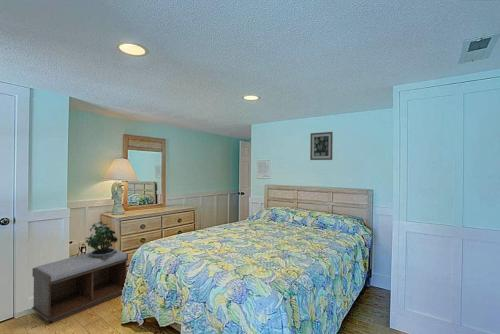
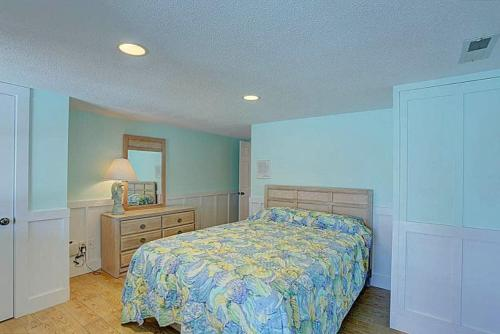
- wall art (321, 146)
- potted plant (102, 237)
- bench (84, 280)
